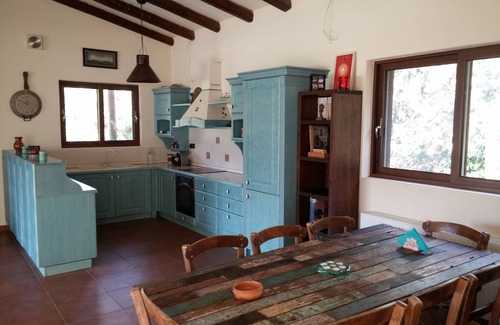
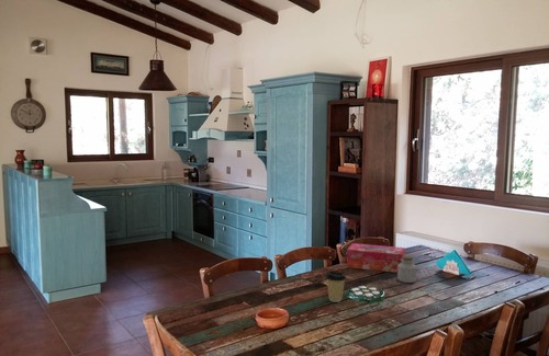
+ tissue box (376, 257)
+ jar (406, 268)
+ coffee cup (335, 286)
